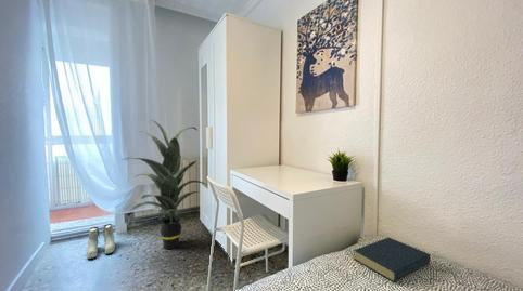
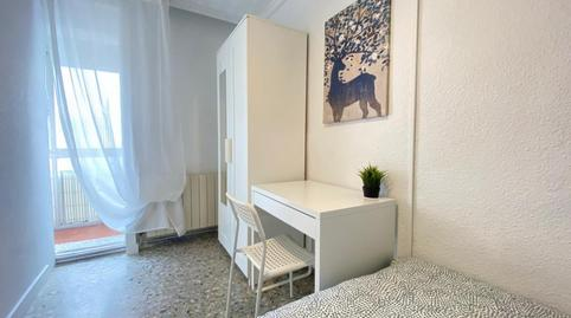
- hardback book (391, 256)
- boots (99, 237)
- indoor plant (164, 183)
